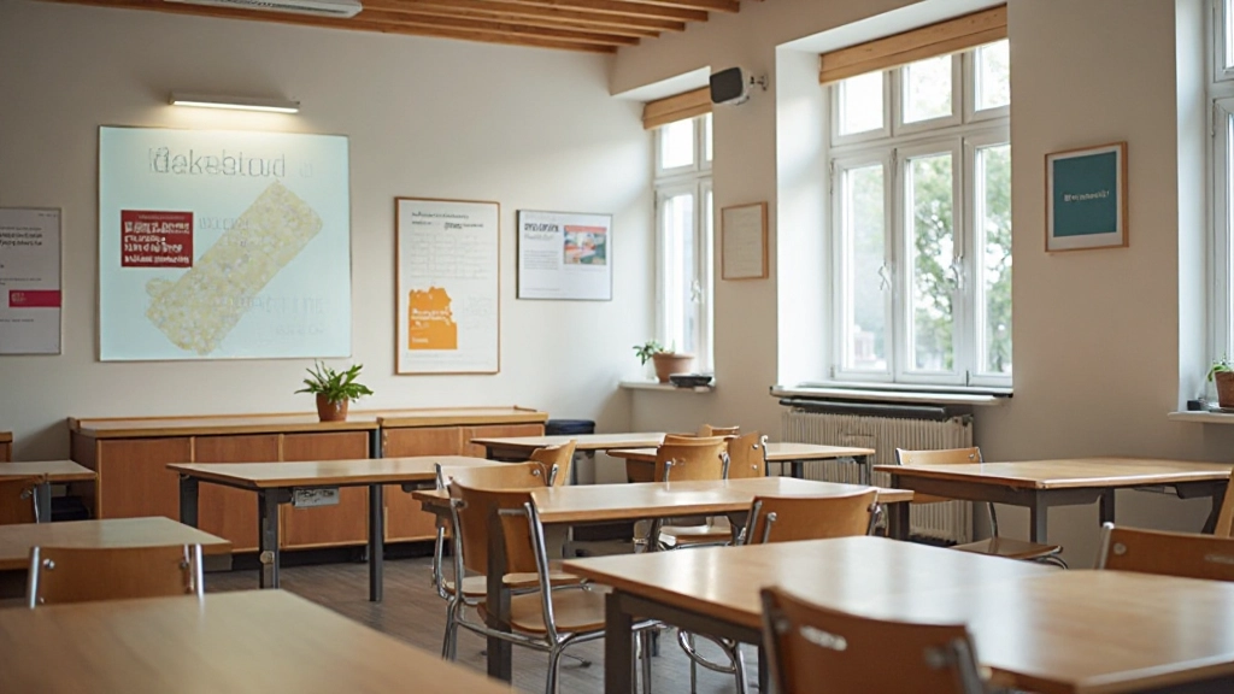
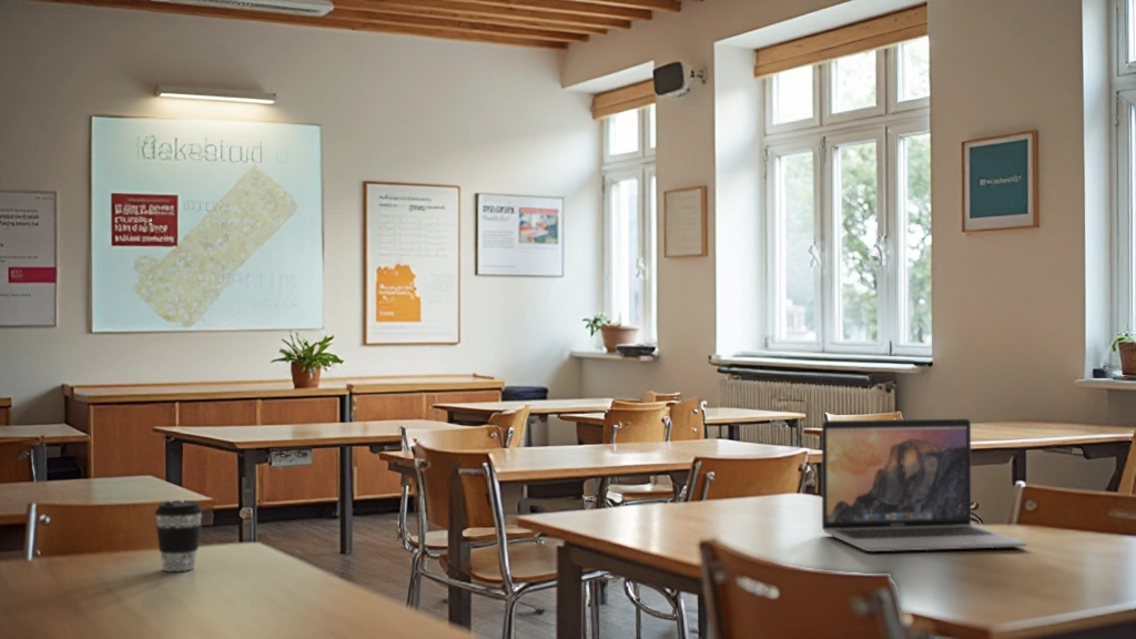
+ laptop (921, 481)
+ coffee cup (179, 536)
